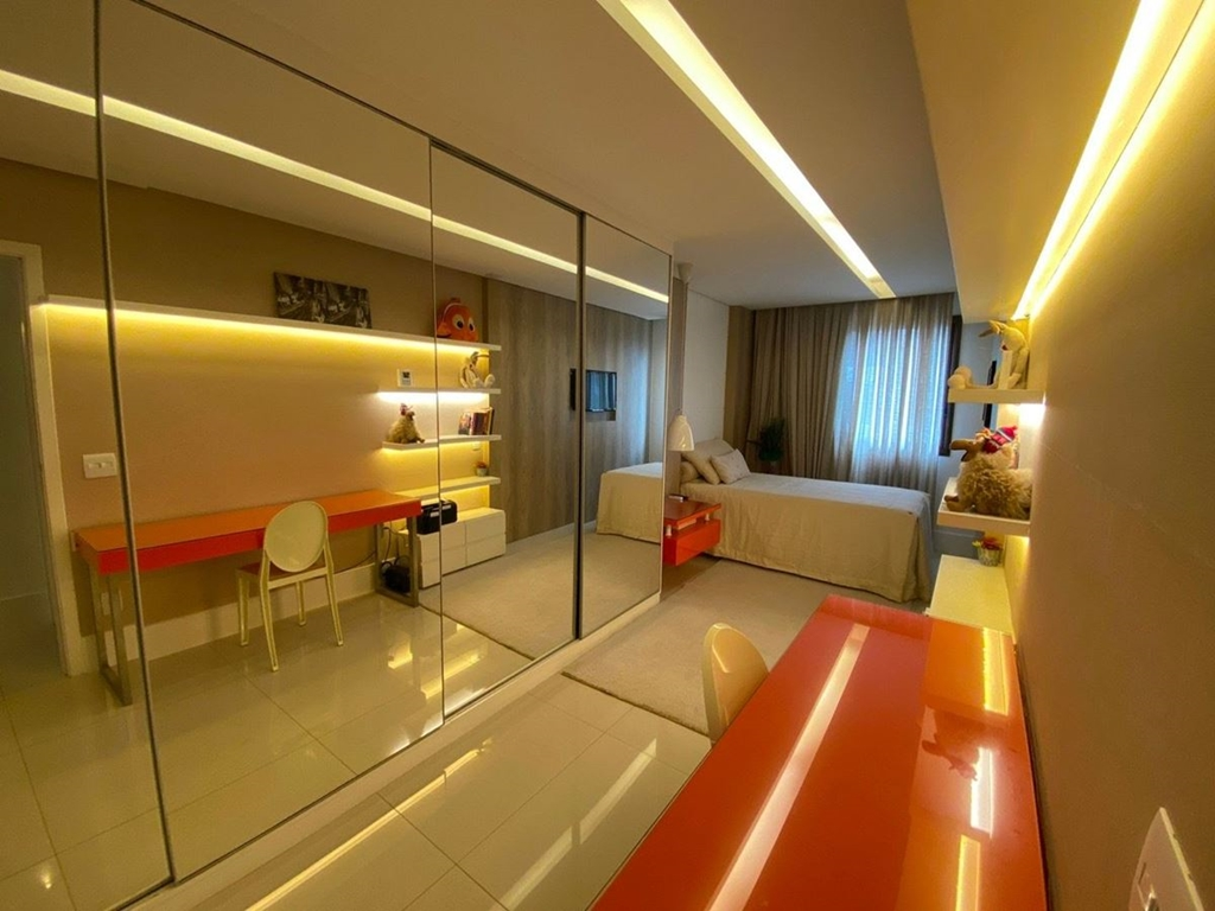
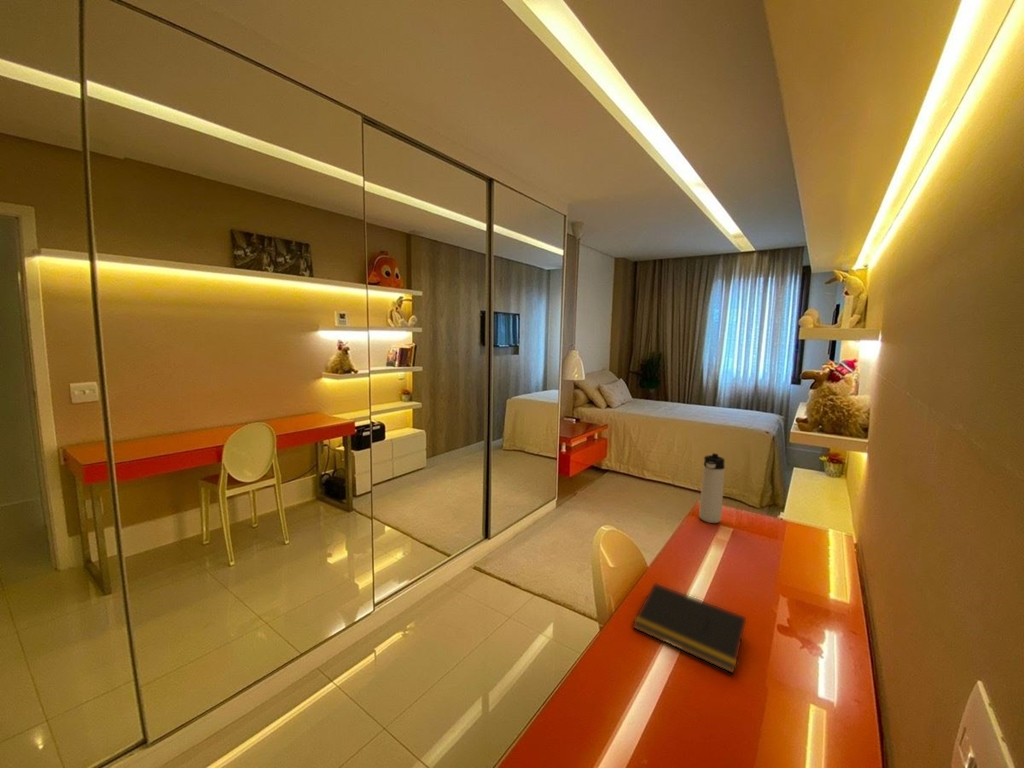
+ notepad (689, 622)
+ thermos bottle (711, 488)
